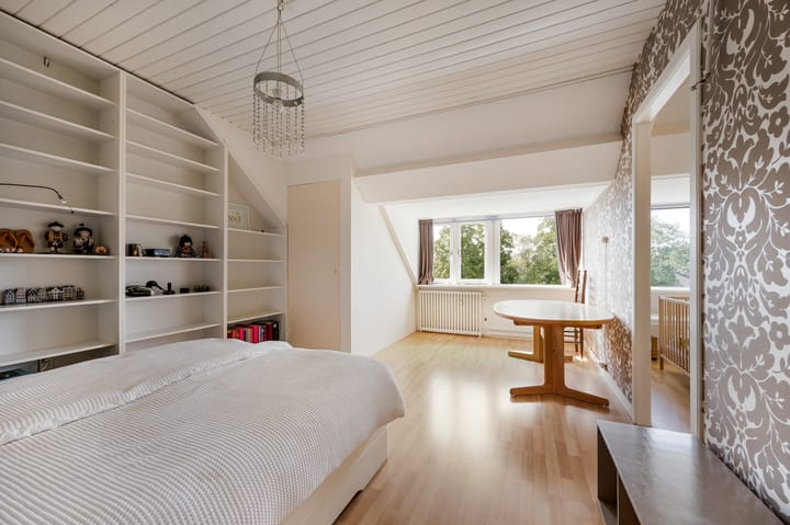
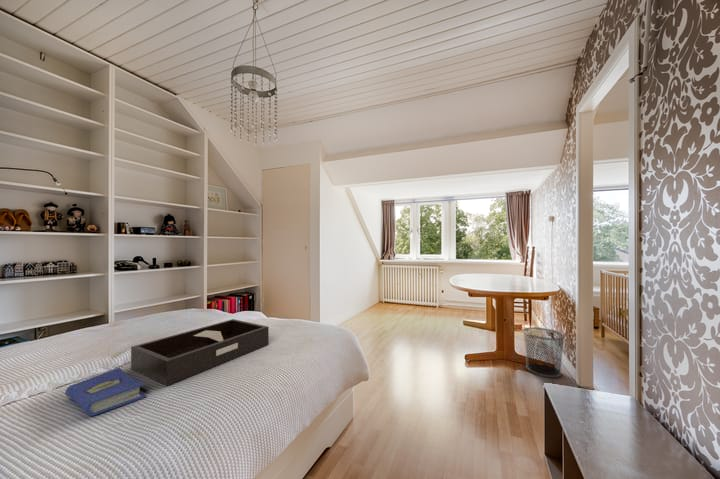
+ tray (207, 344)
+ waste bin (543, 351)
+ hardcover book (105, 390)
